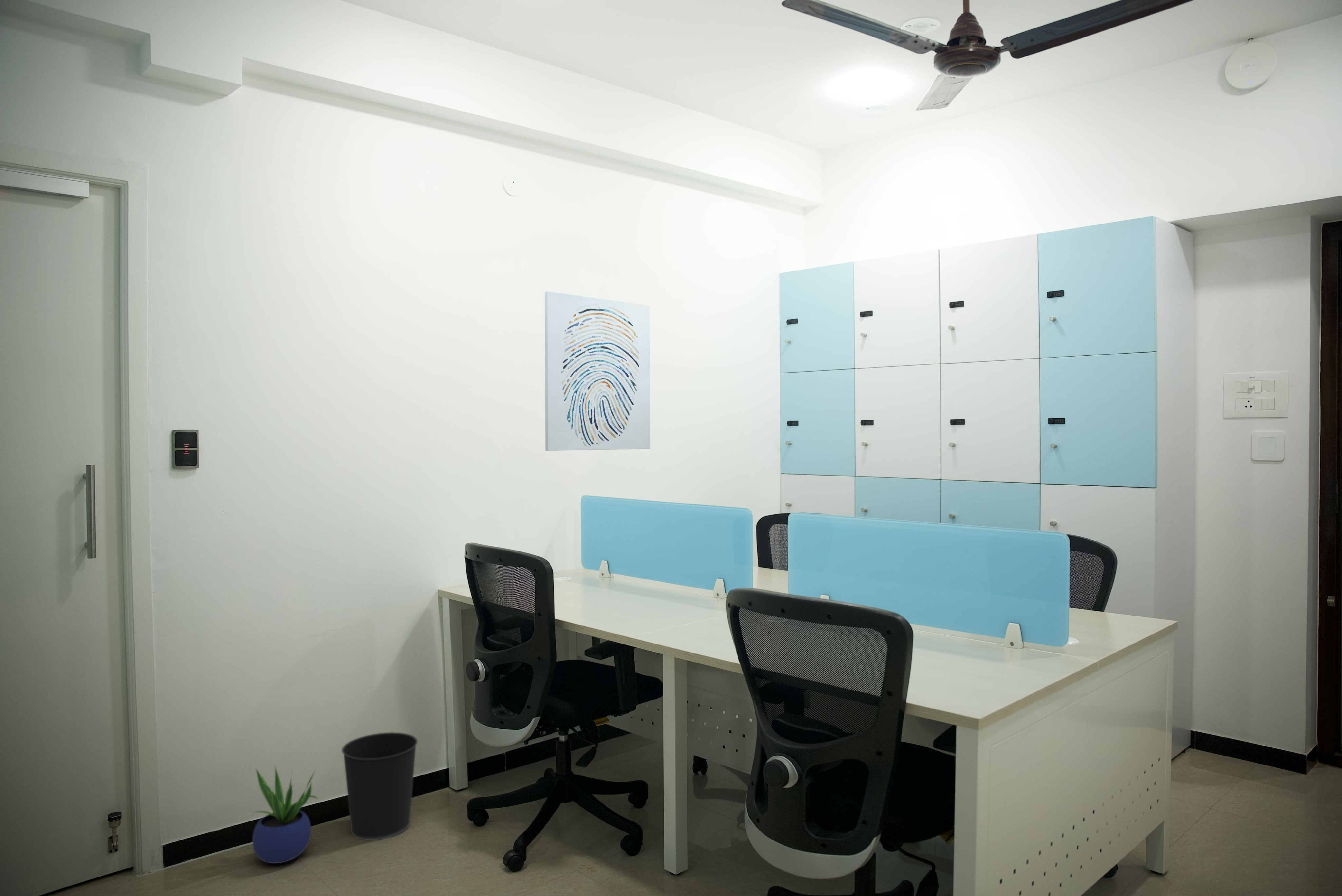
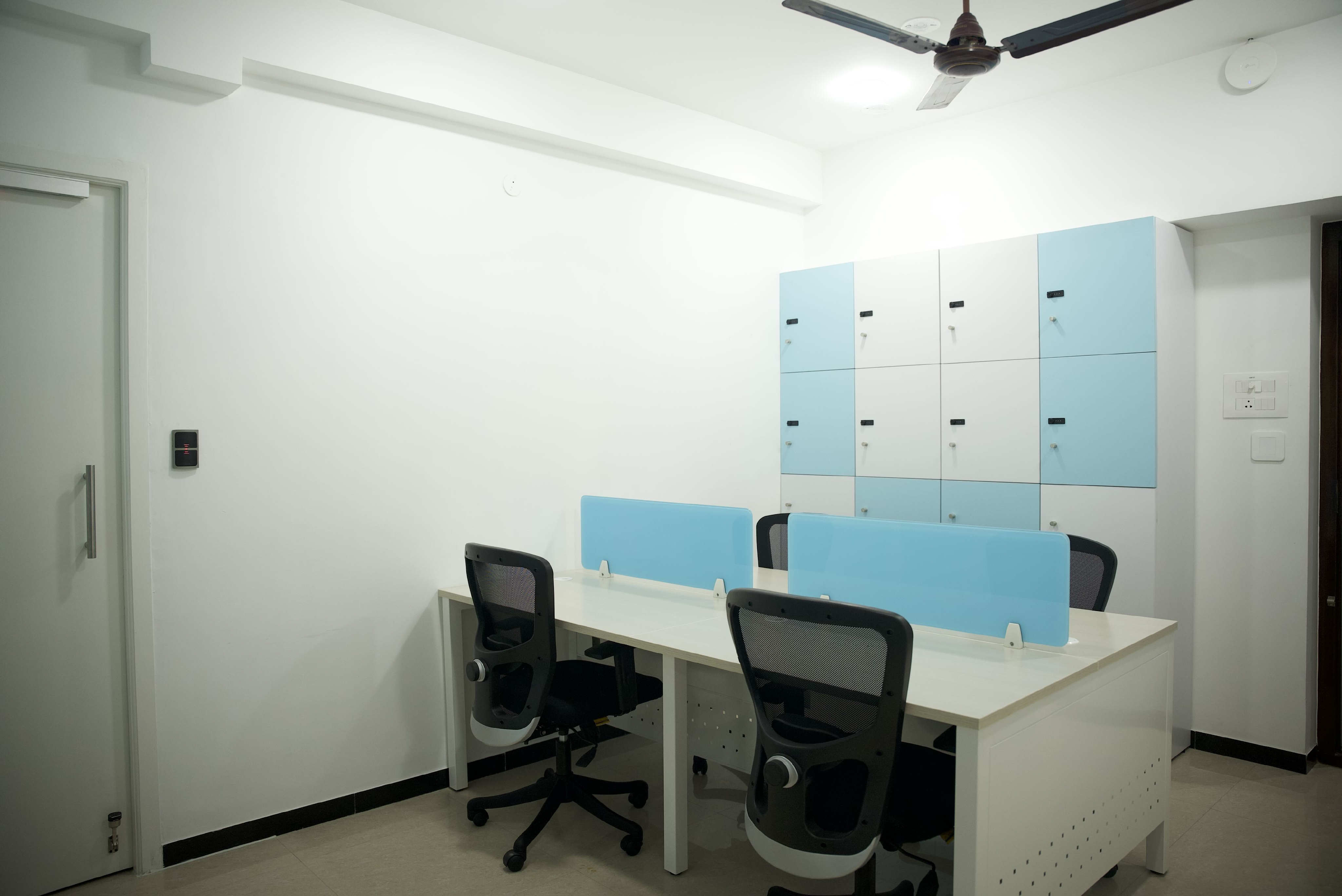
- potted plant (285, 812)
- wastebasket (380, 786)
- wall art (600, 374)
